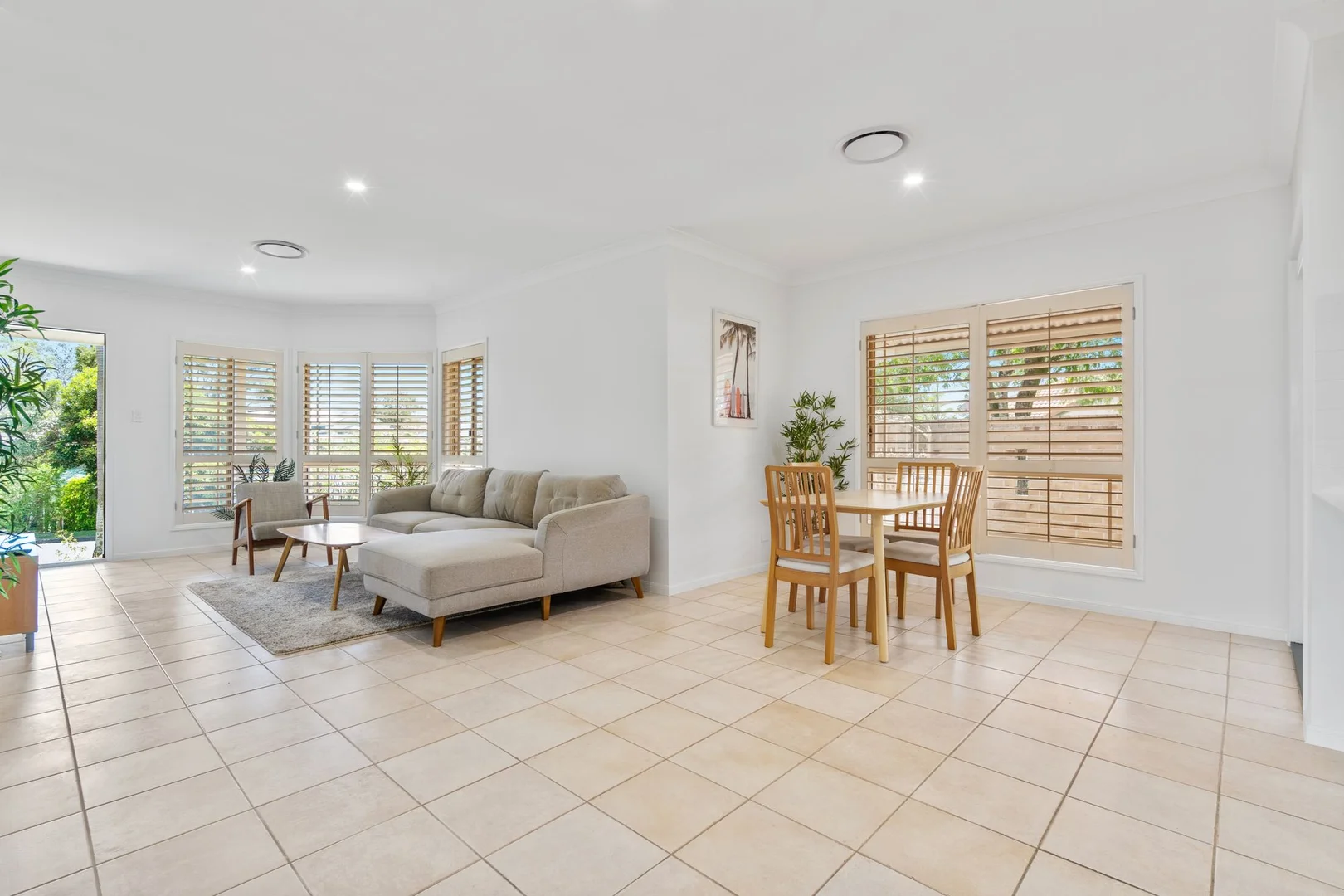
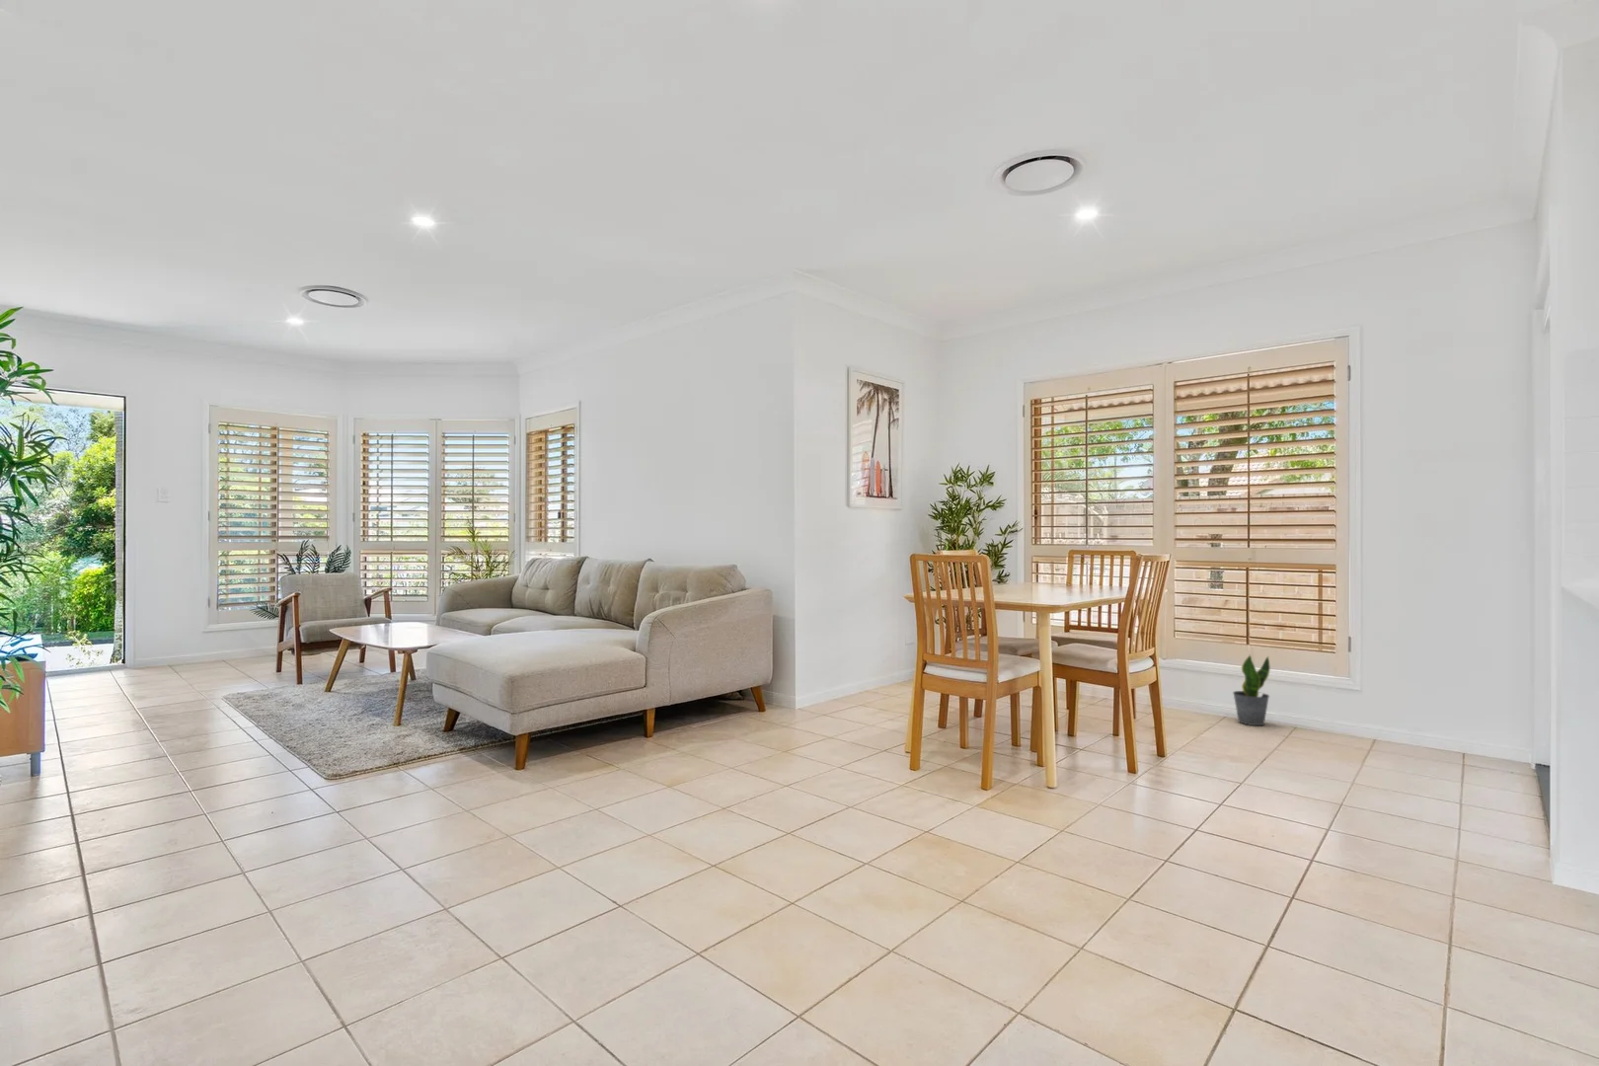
+ potted plant (1250, 686)
